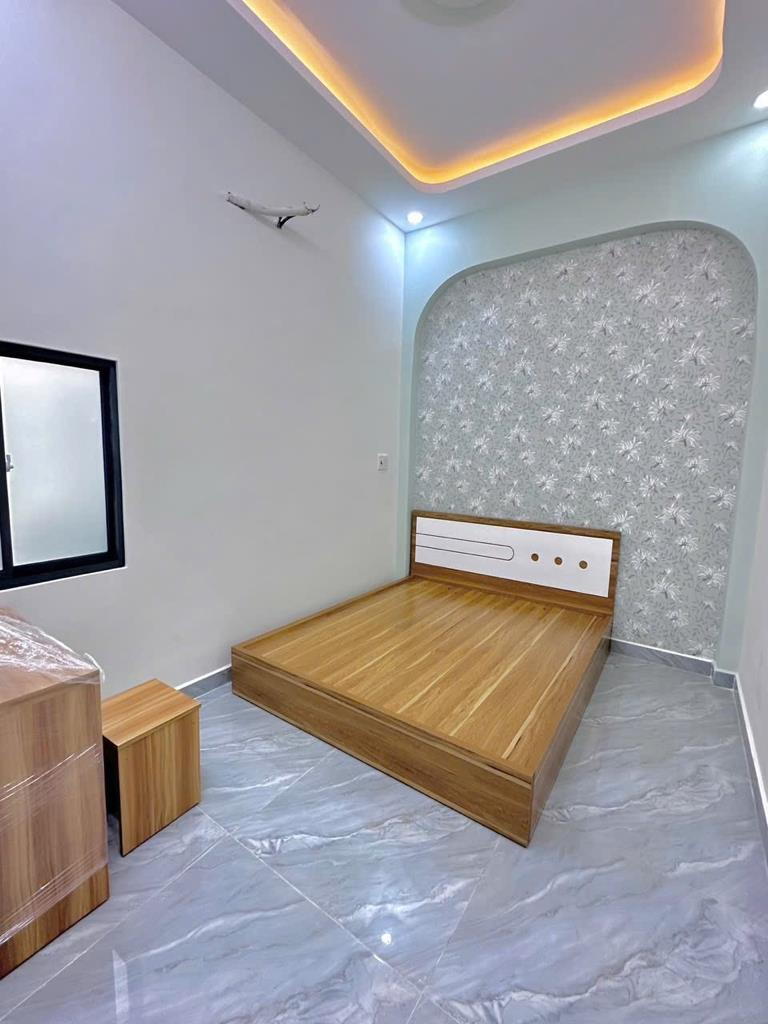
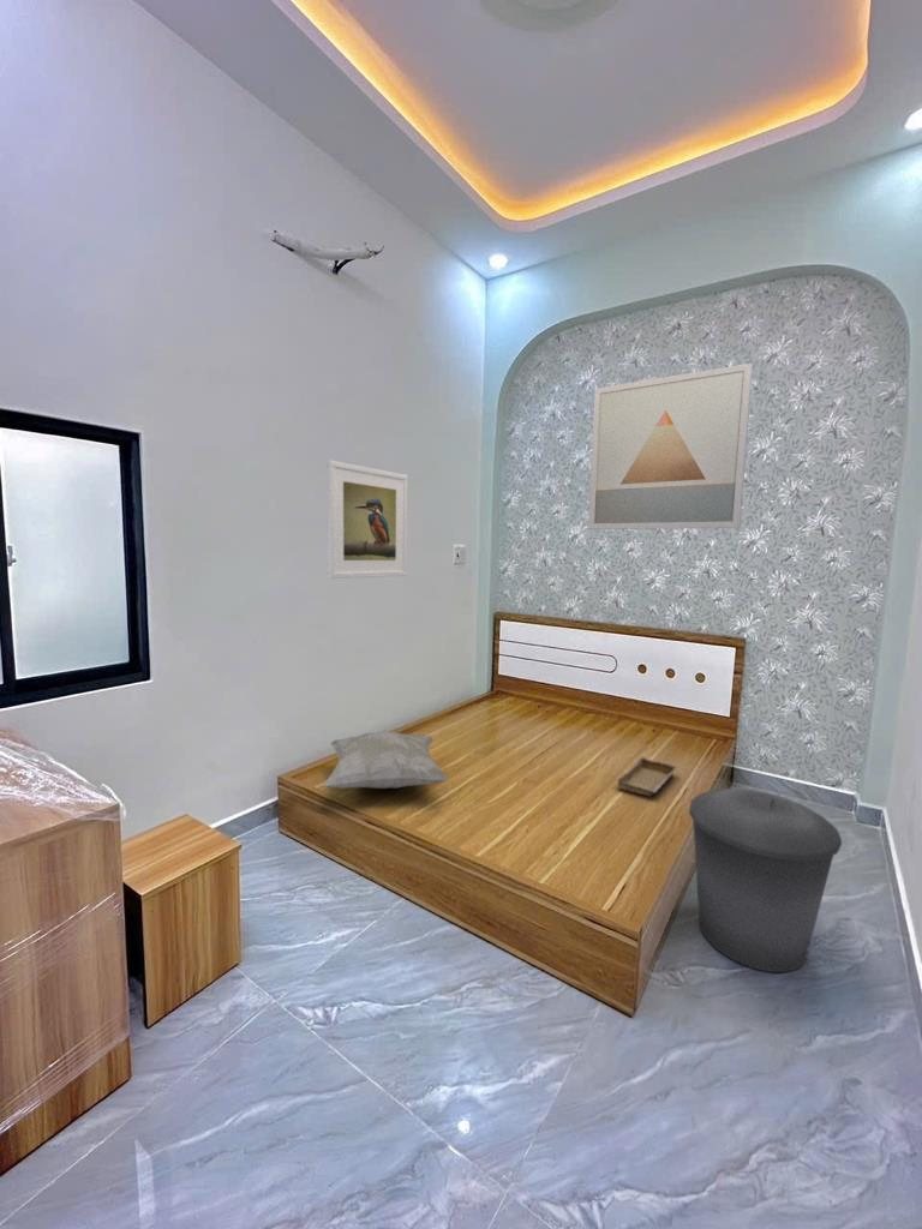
+ decorative pillow (384, 759)
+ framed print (370, 523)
+ trash can (756, 868)
+ tray (647, 777)
+ wall art (663, 454)
